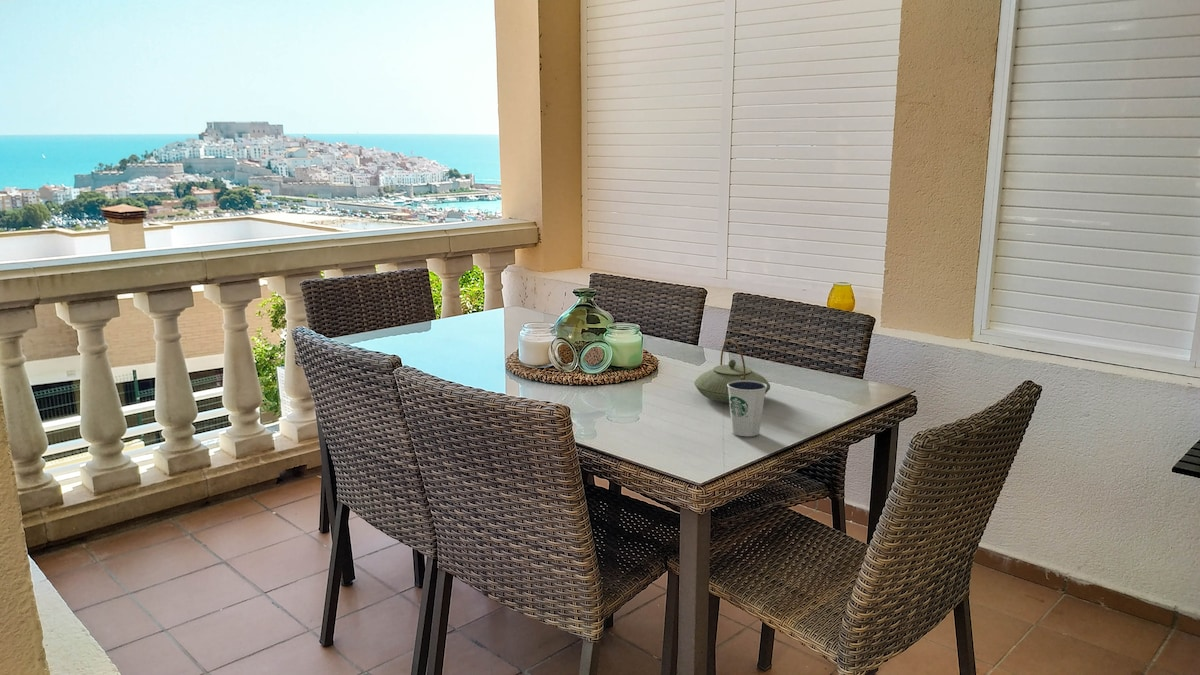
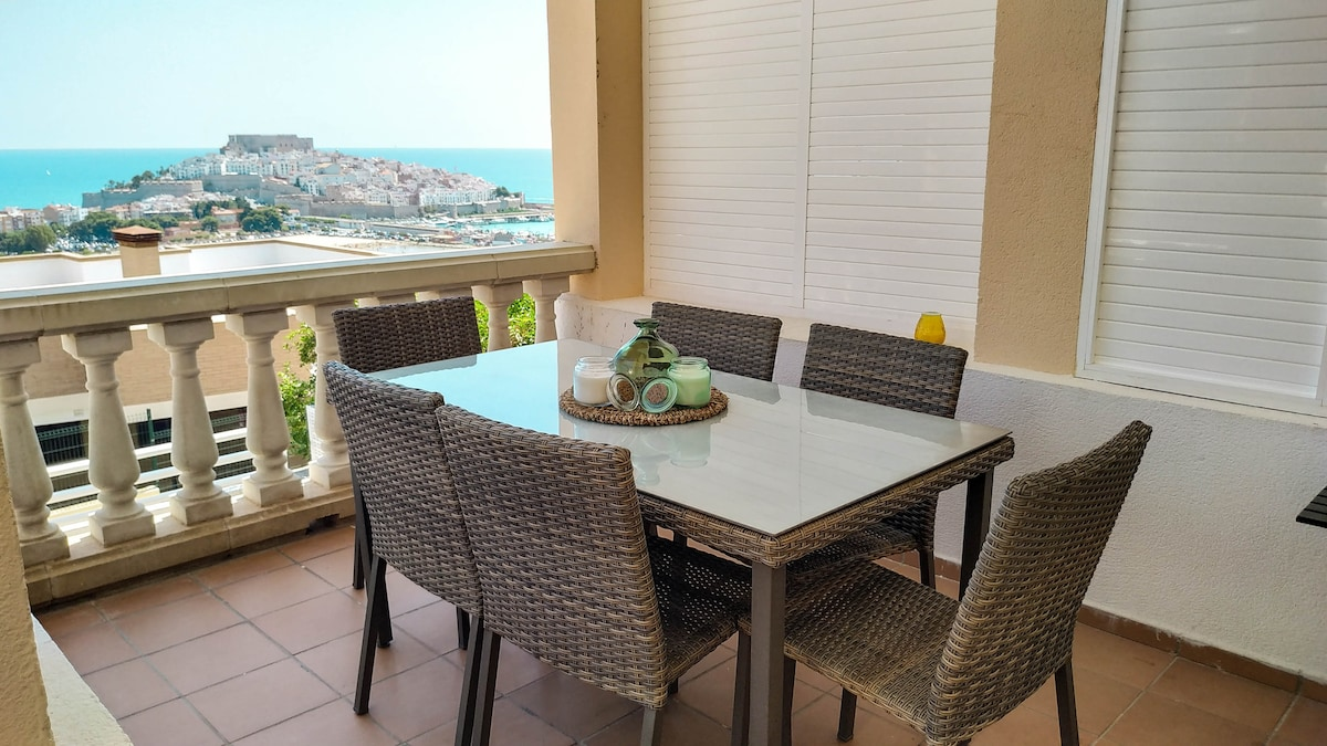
- dixie cup (746, 408)
- teapot (734, 370)
